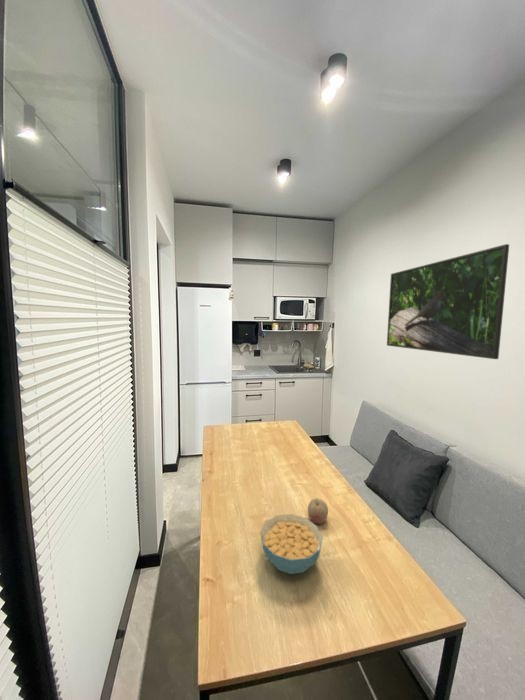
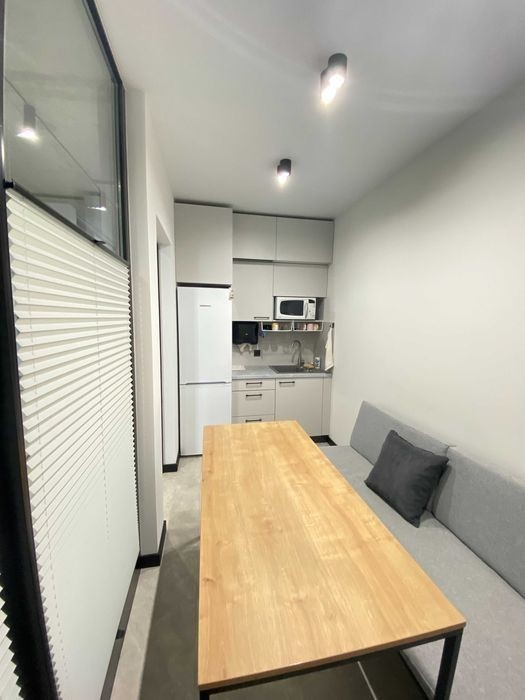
- fruit (317, 510)
- cereal bowl (290, 548)
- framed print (433, 307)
